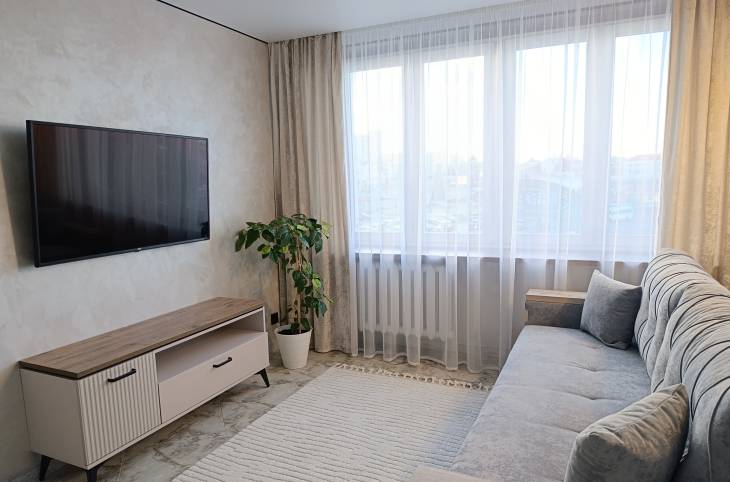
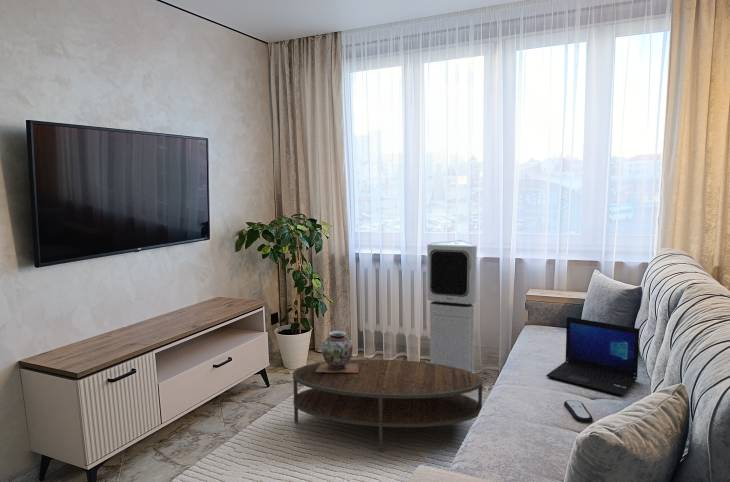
+ remote control (578, 411)
+ coffee table (385, 401)
+ decorative vase (338, 351)
+ laptop (592, 353)
+ air purifier (454, 310)
